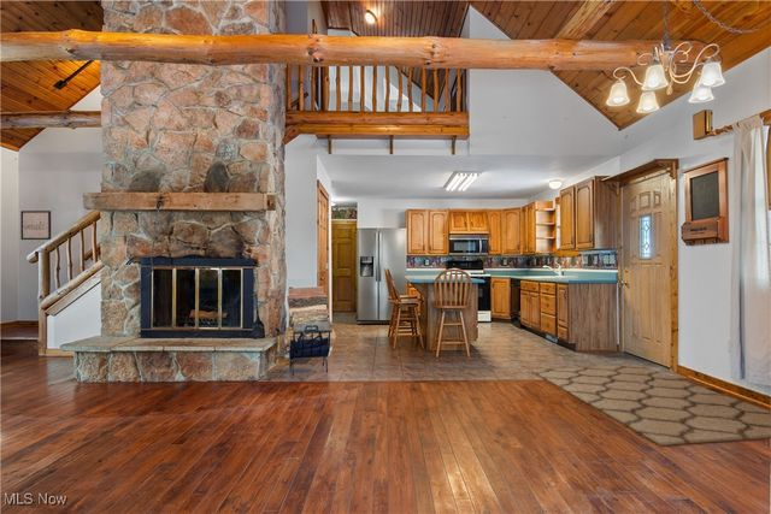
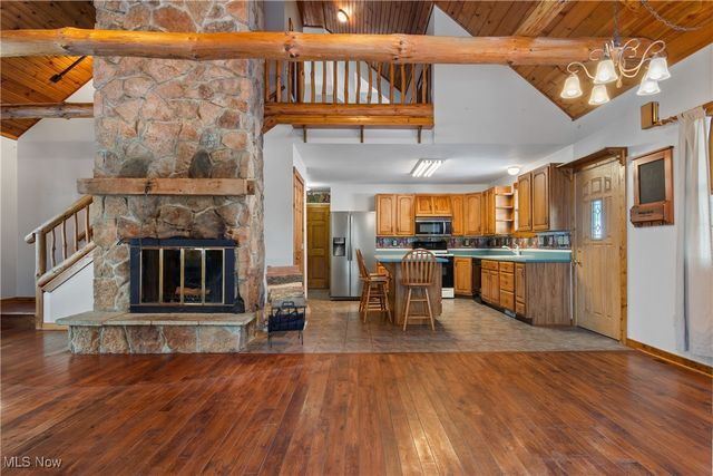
- rug (646, 395)
- wall art (35, 225)
